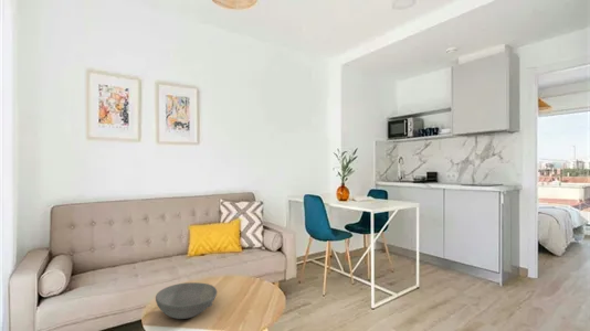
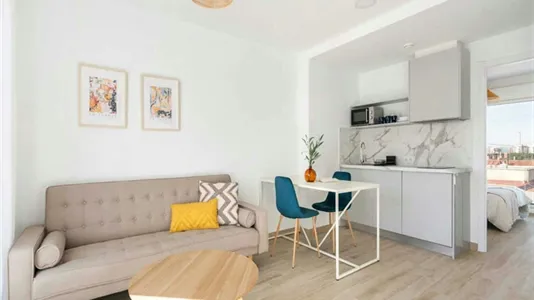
- bowl (187, 302)
